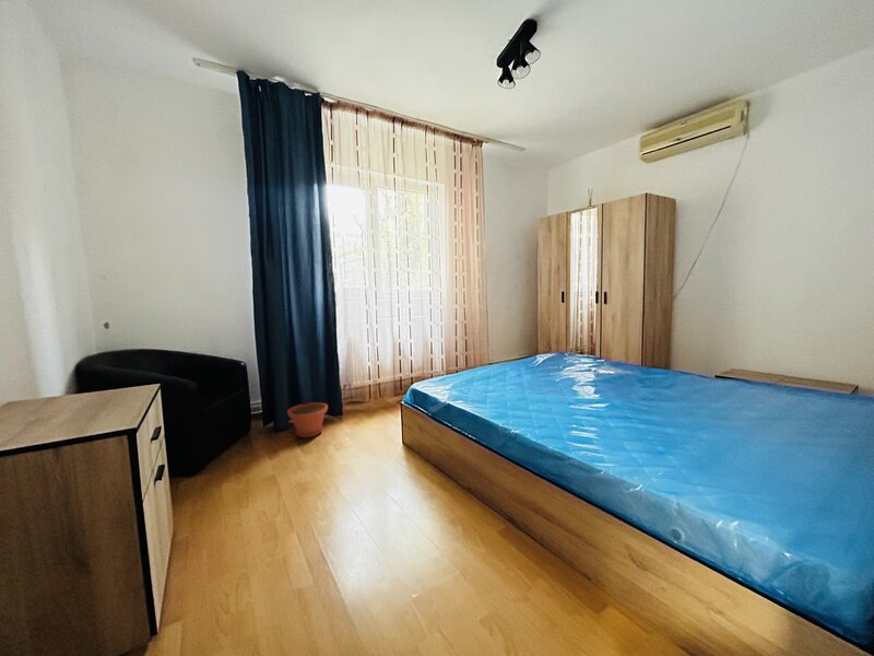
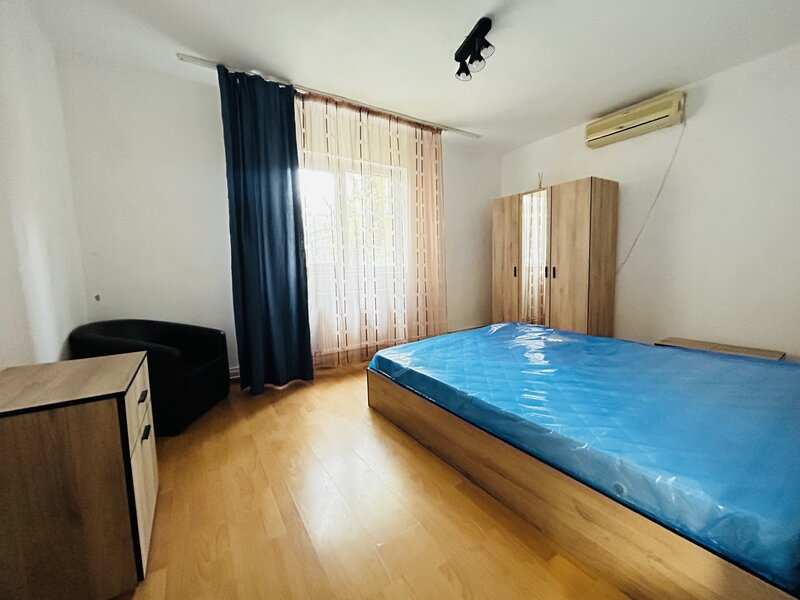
- plant pot (308, 421)
